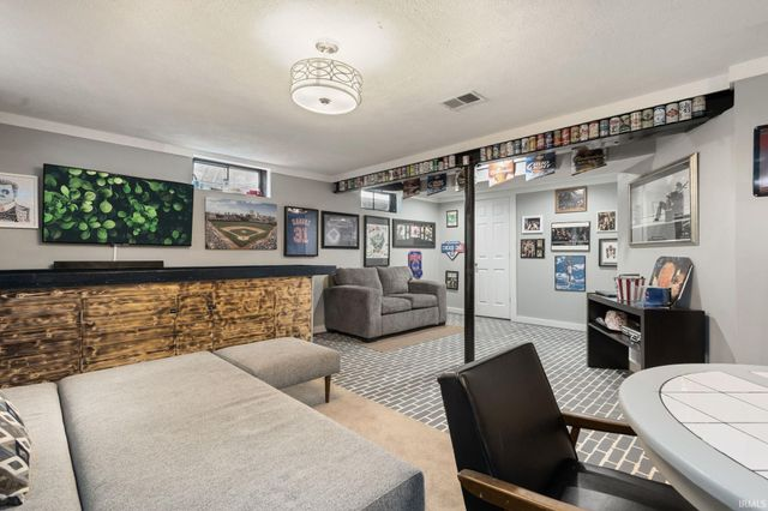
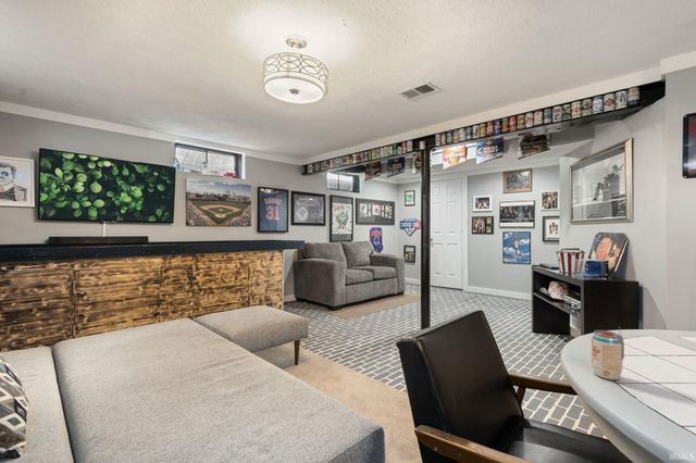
+ beverage can (607, 350)
